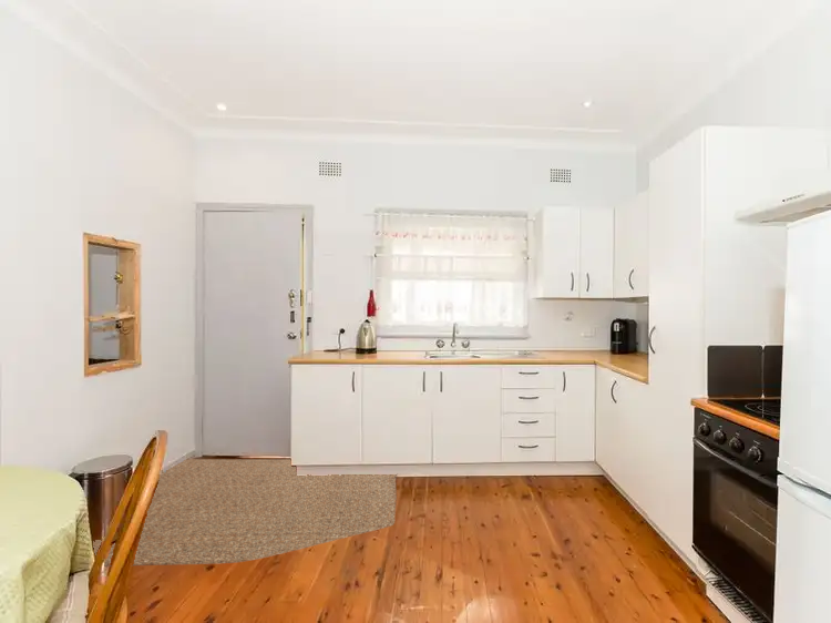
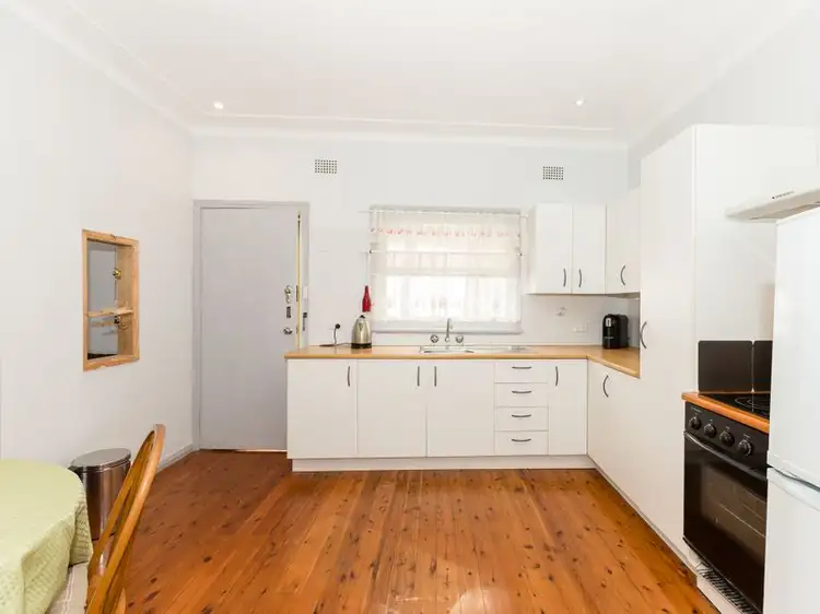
- rug (235, 499)
